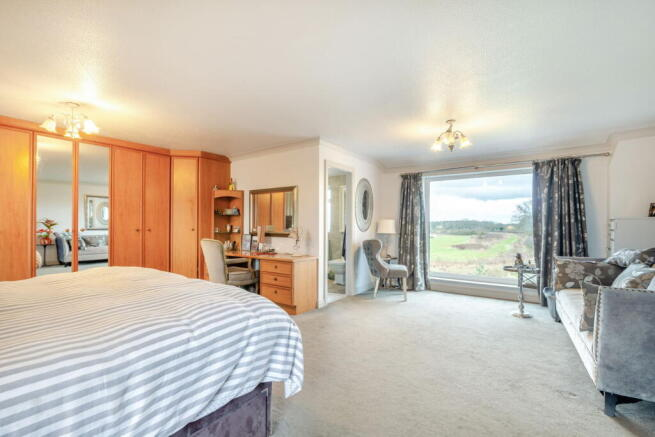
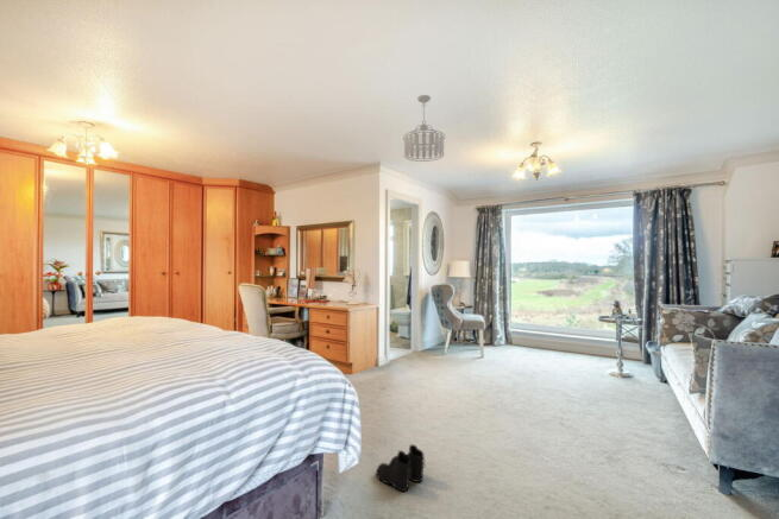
+ ceiling light fixture (423, 126)
+ boots (400, 461)
